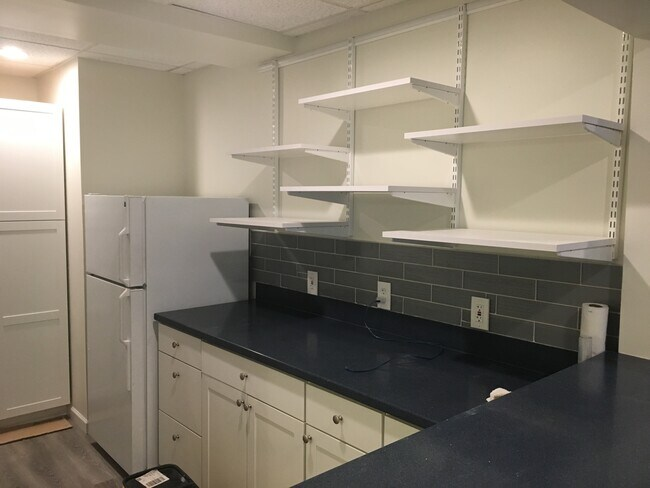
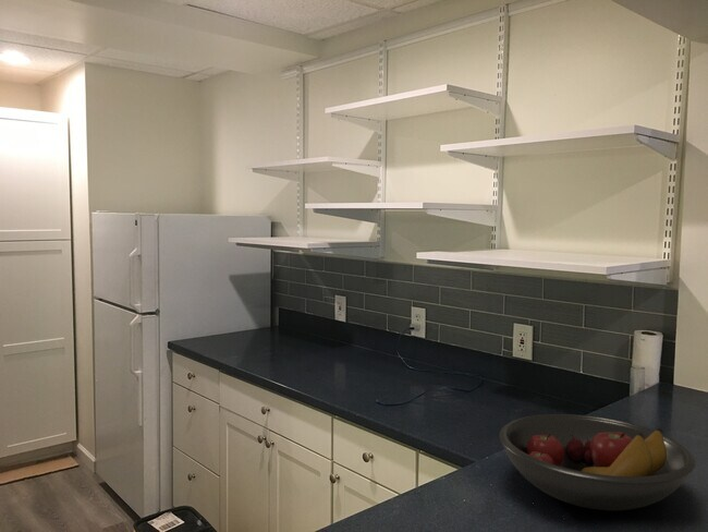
+ fruit bowl (591, 460)
